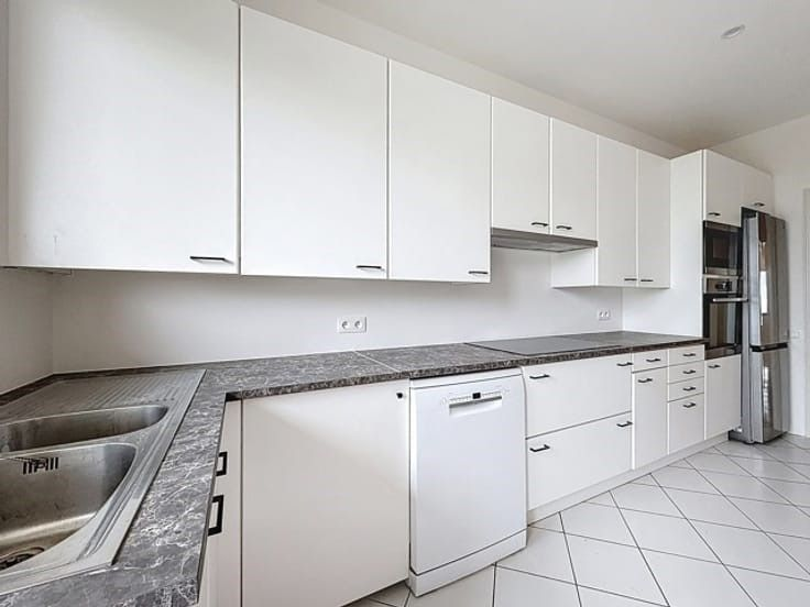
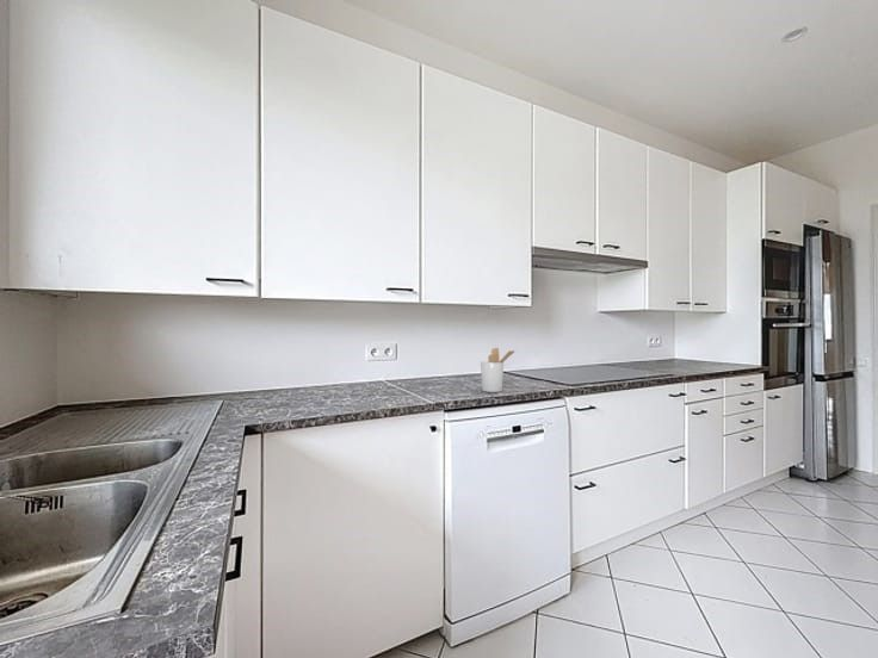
+ utensil holder (497, 370)
